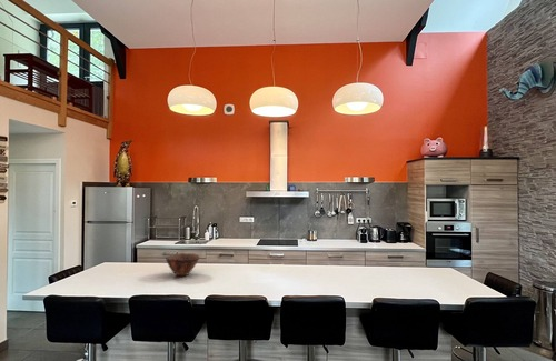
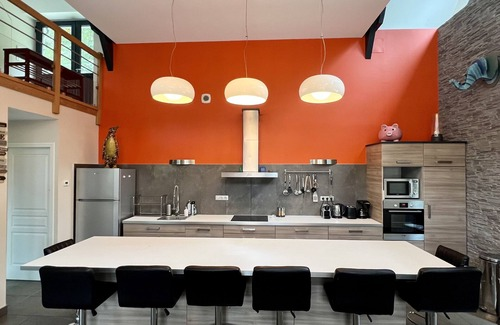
- bowl (182, 264)
